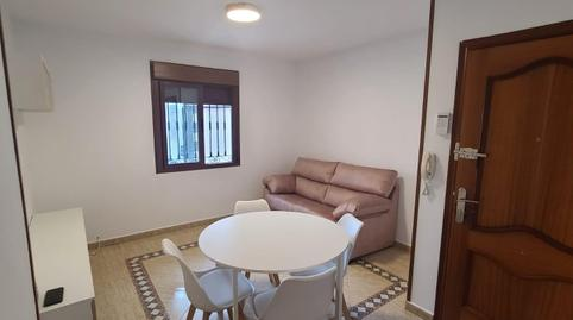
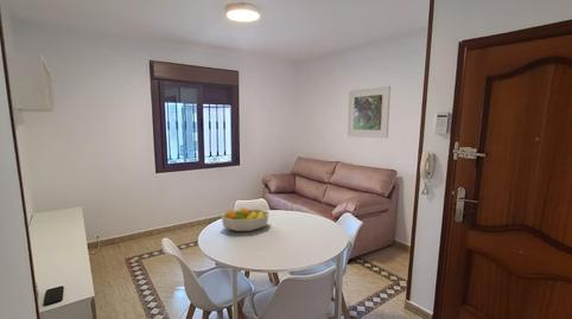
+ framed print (367, 113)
+ fruit bowl (246, 217)
